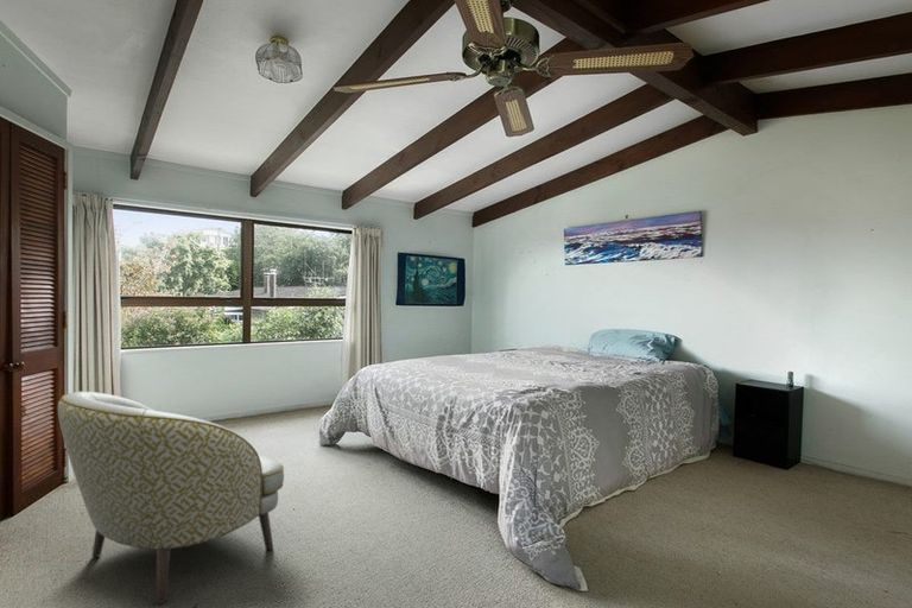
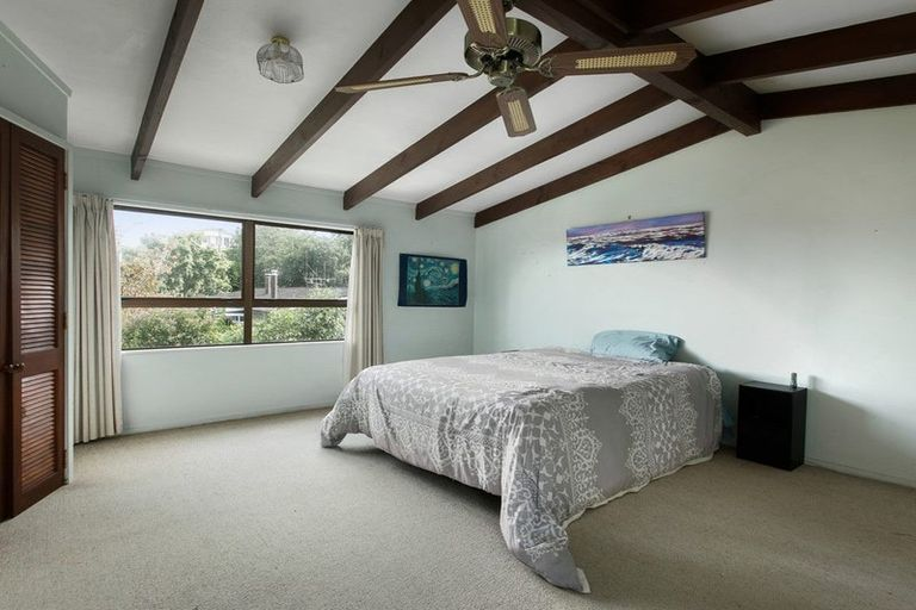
- armchair (172, 473)
